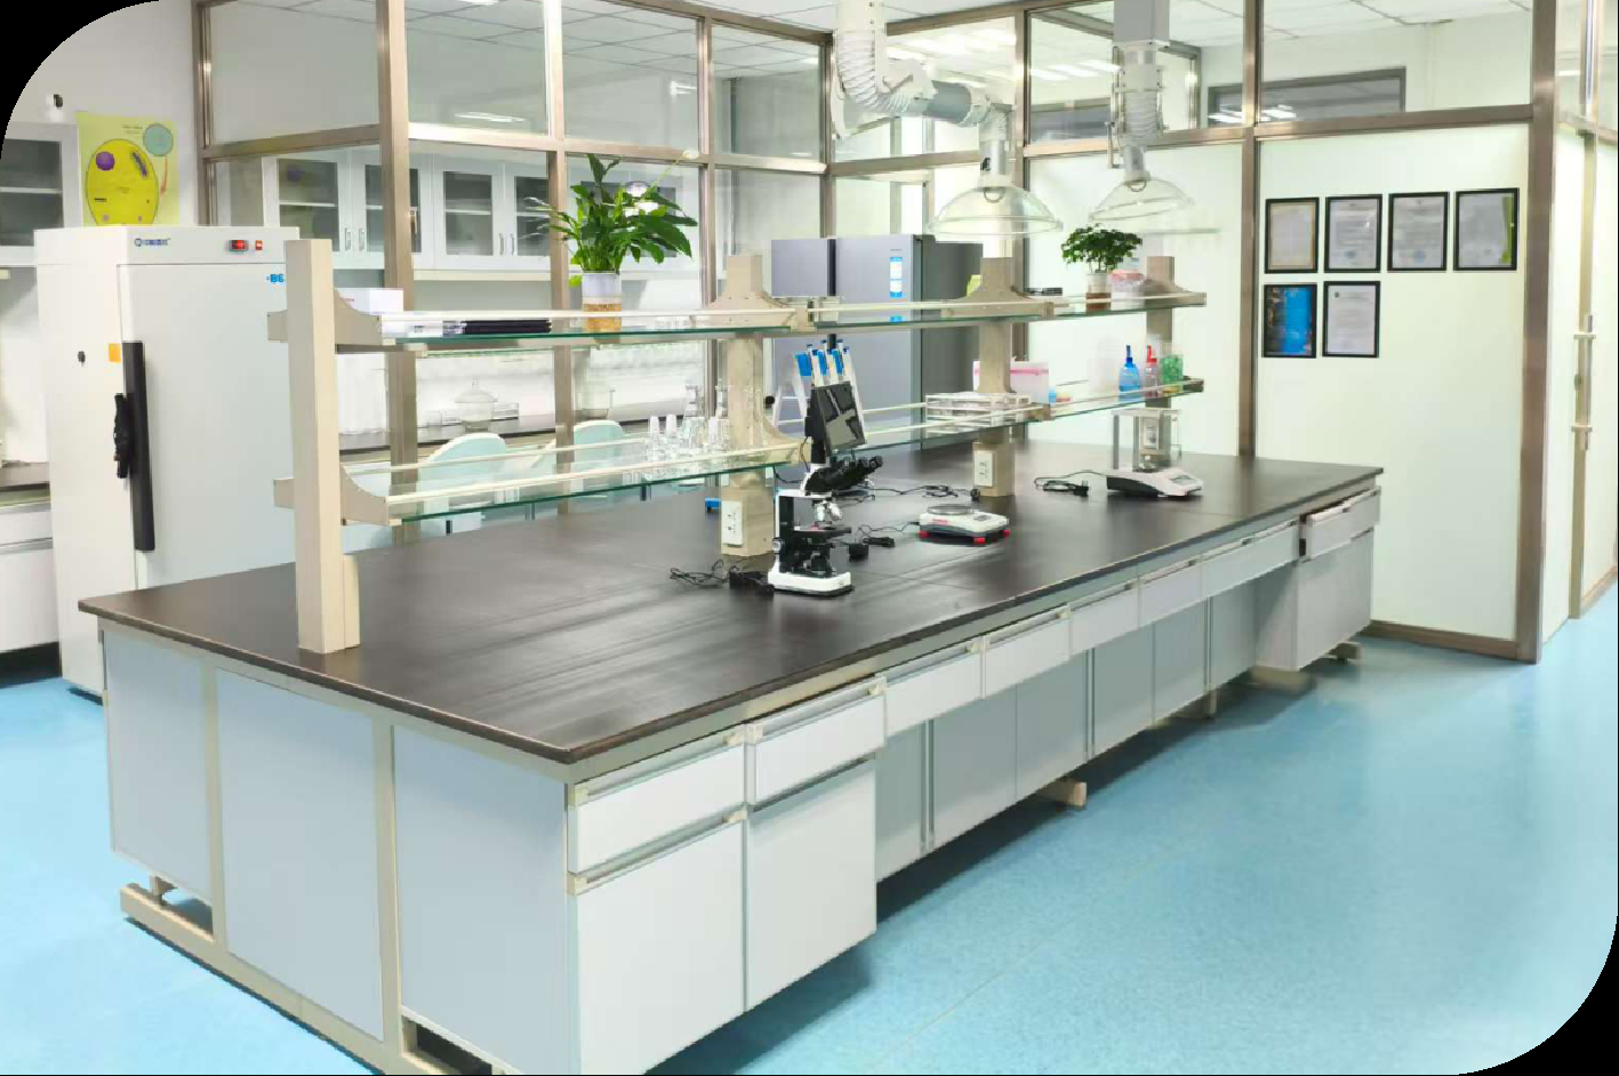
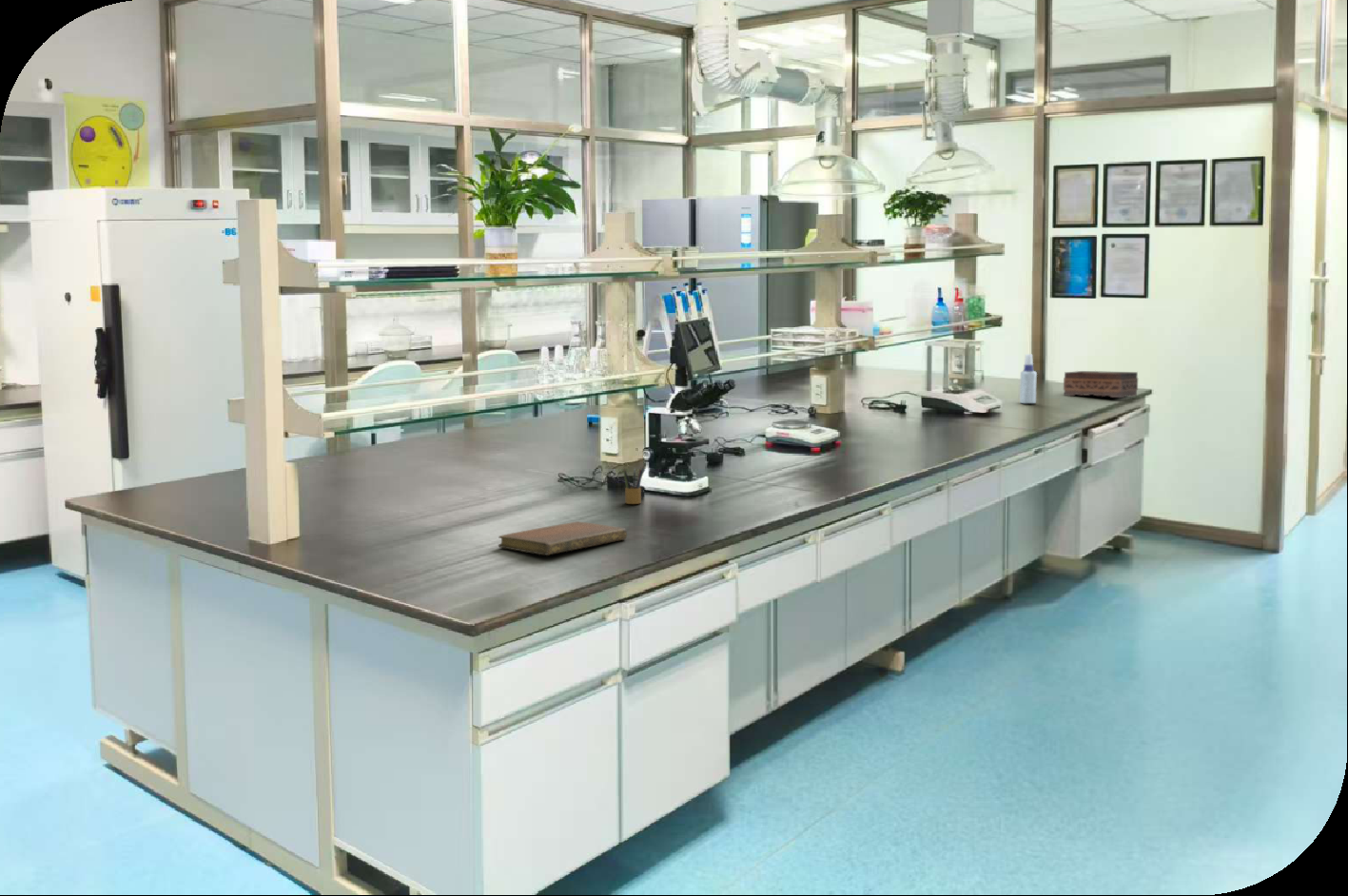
+ spray bottle (1028, 379)
+ tissue box (1100, 383)
+ notebook (563, 537)
+ pencil box (634, 484)
